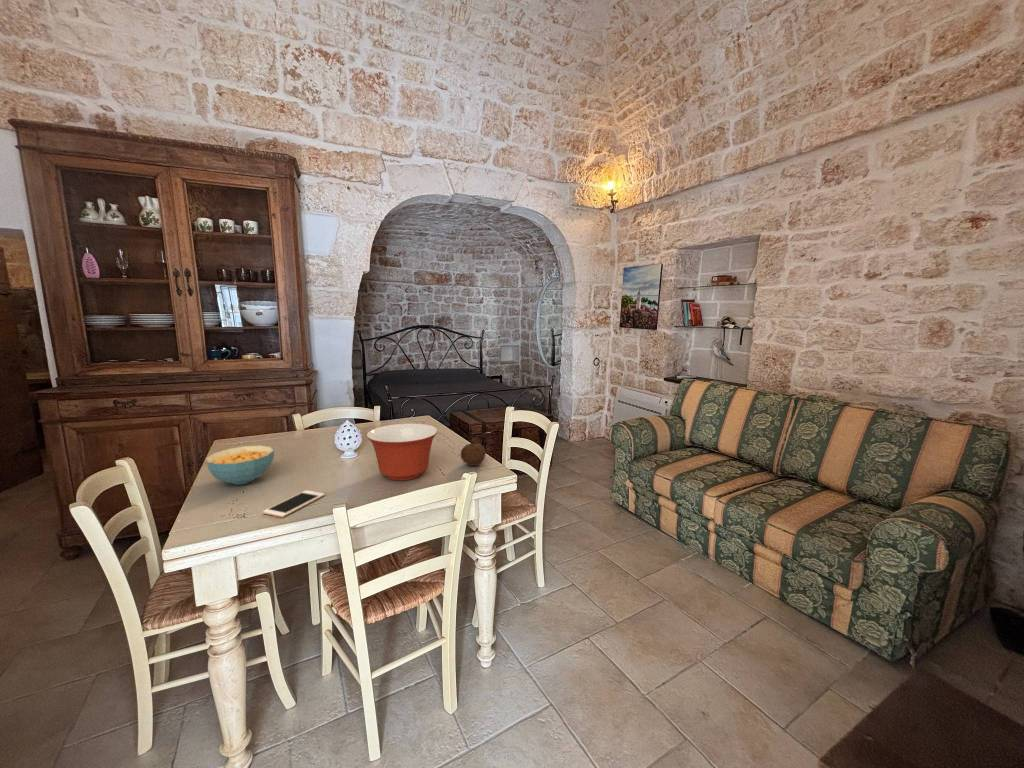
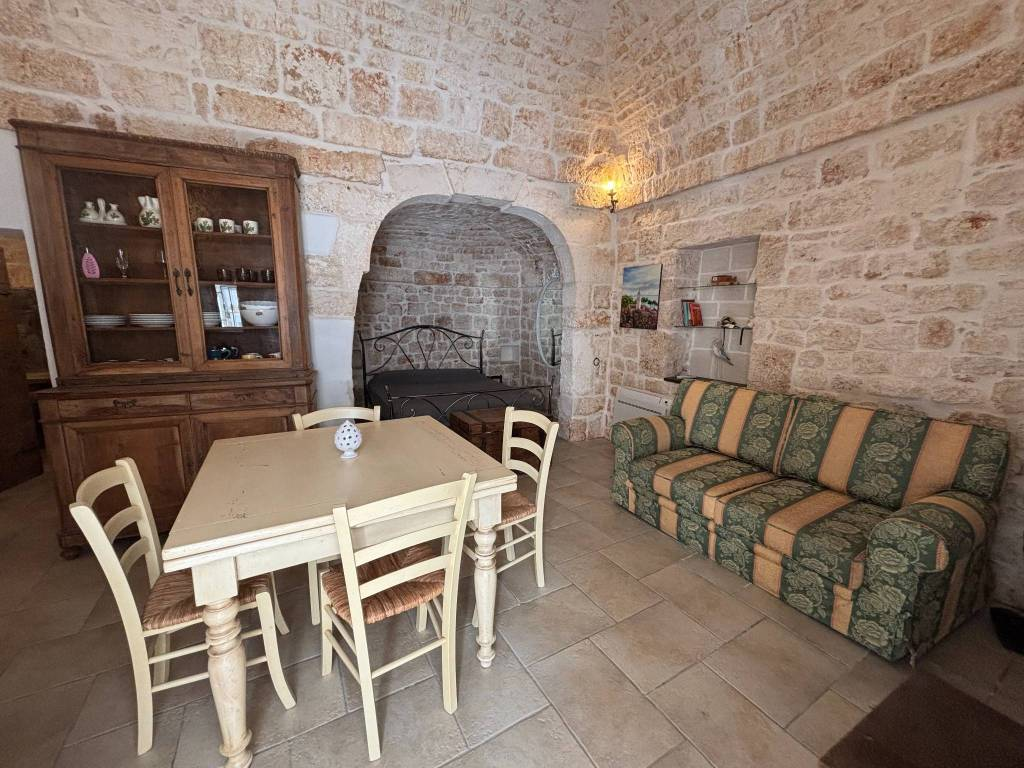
- fruit (473, 452)
- mixing bowl (403, 453)
- cereal bowl (242, 467)
- cell phone (295, 502)
